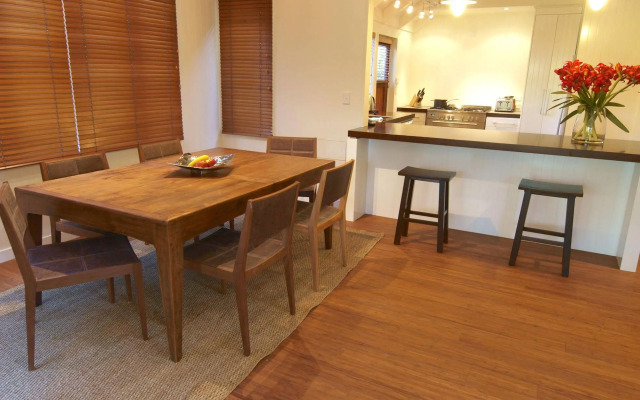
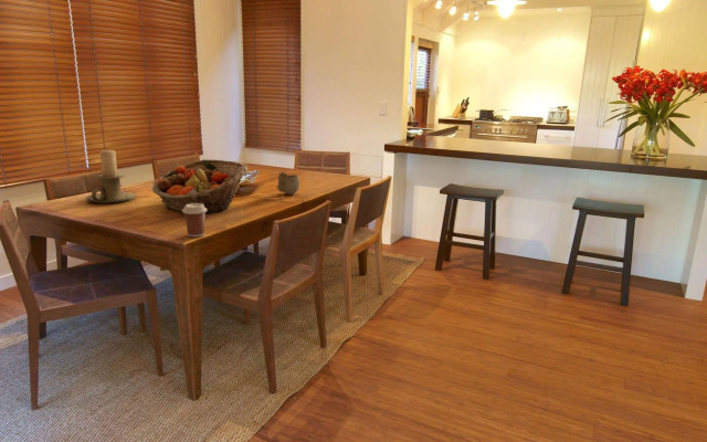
+ candle holder (109, 175)
+ coffee cup (194, 220)
+ fruit basket (200, 185)
+ mug (288, 182)
